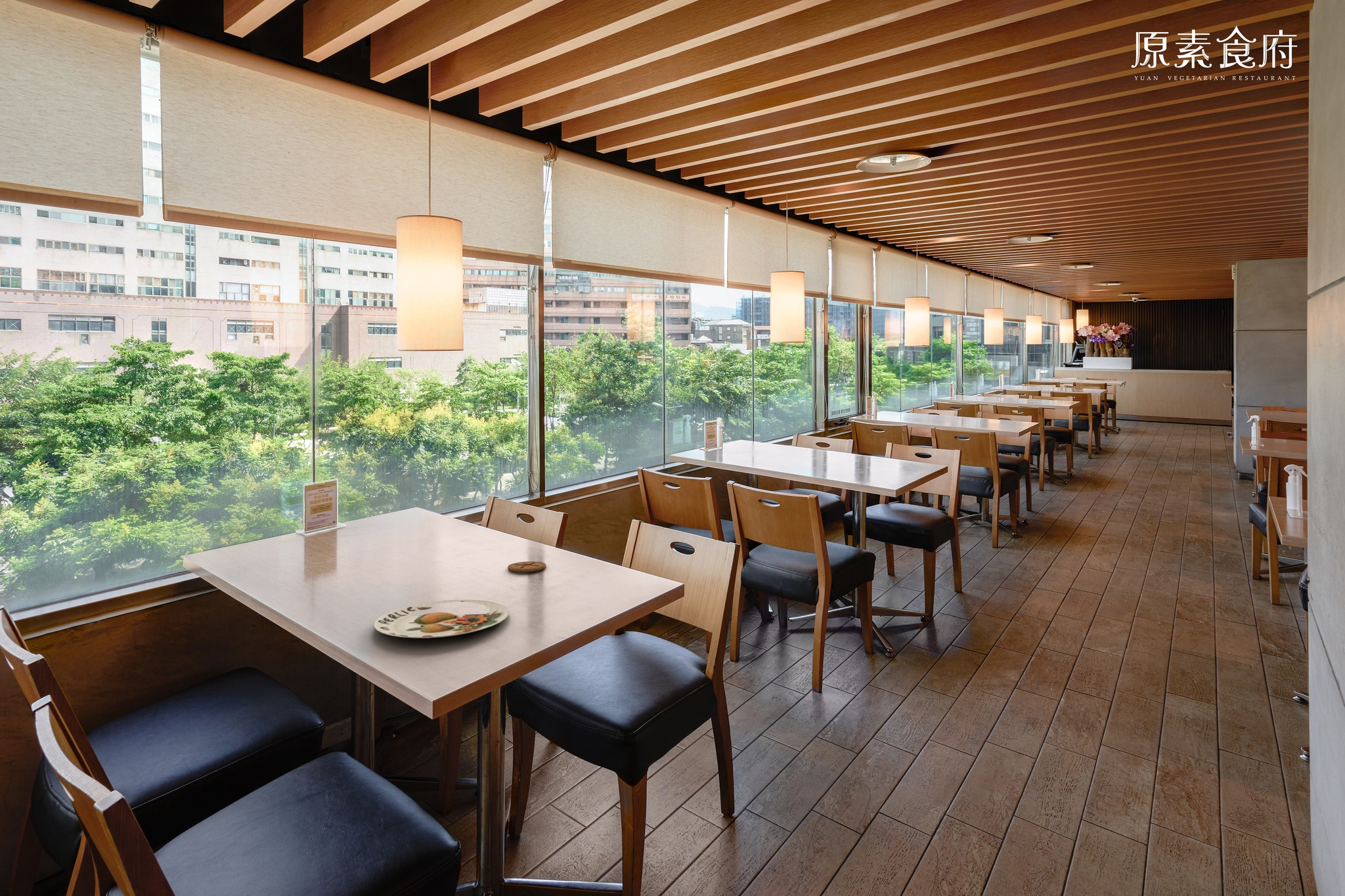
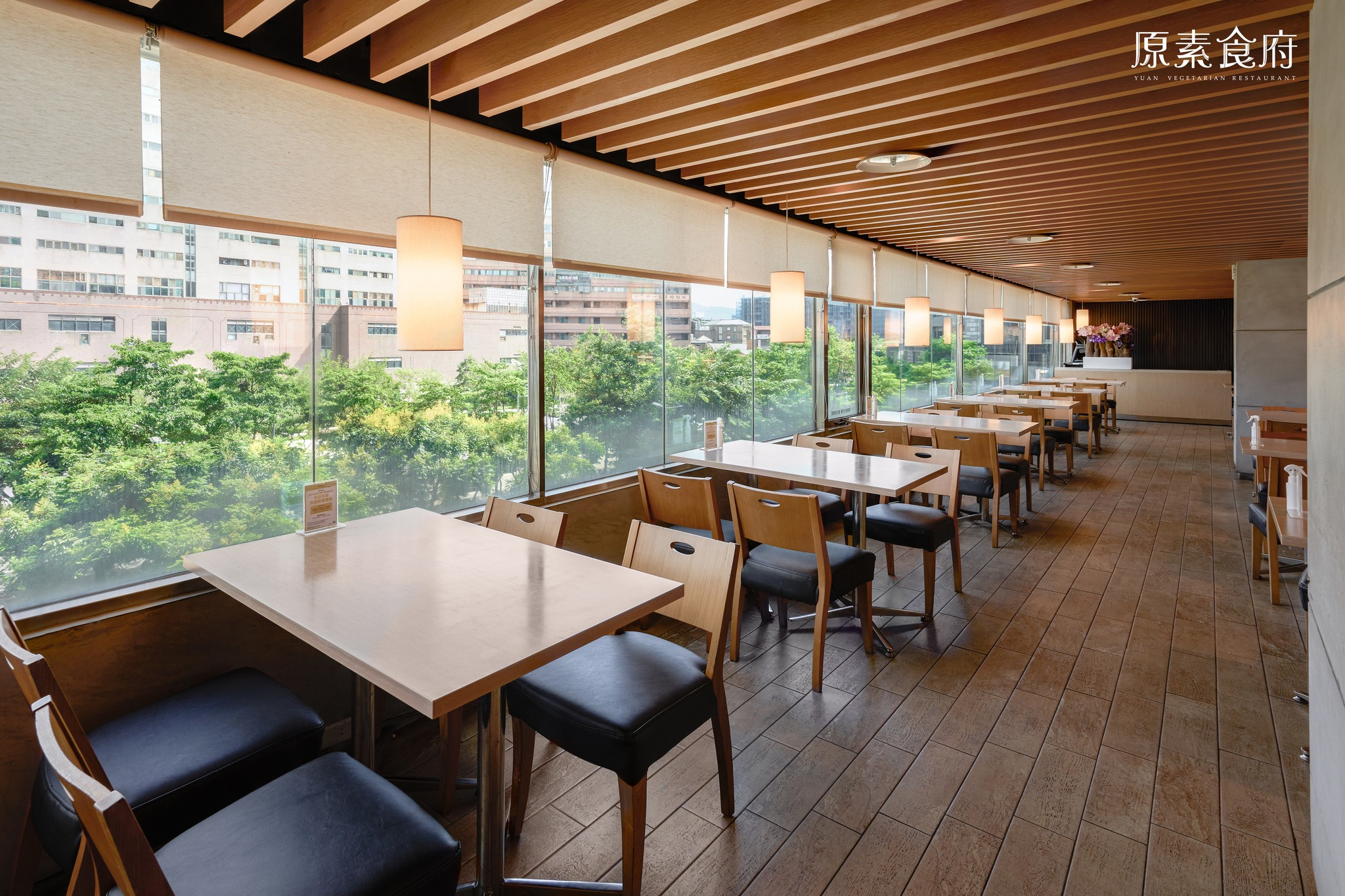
- coaster (527, 566)
- plate (443, 619)
